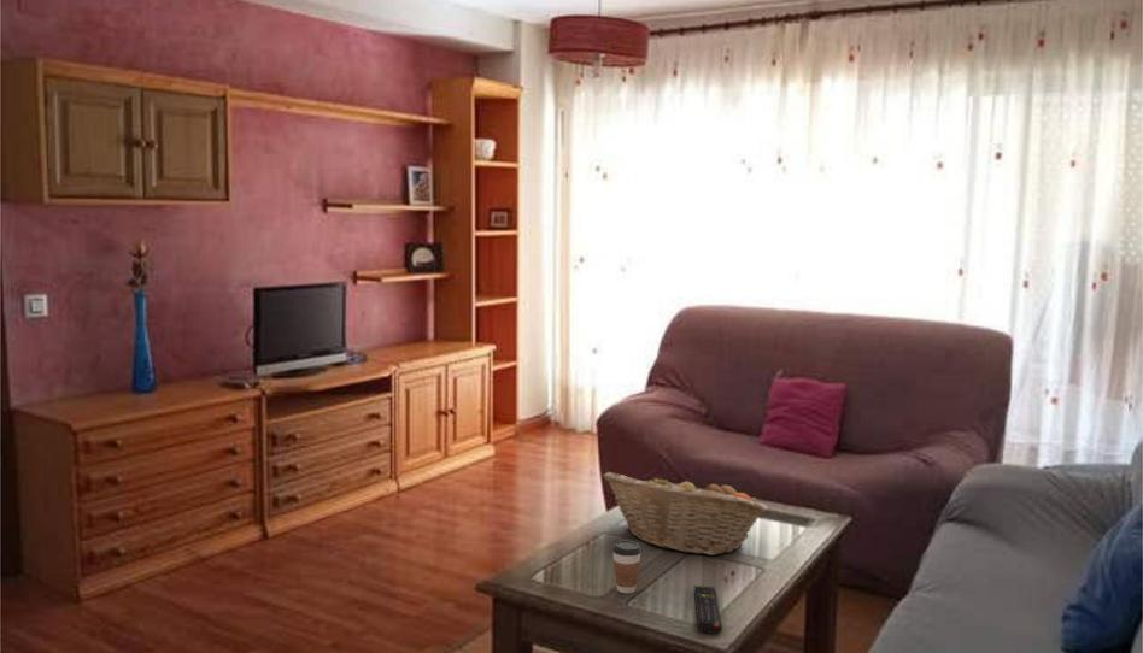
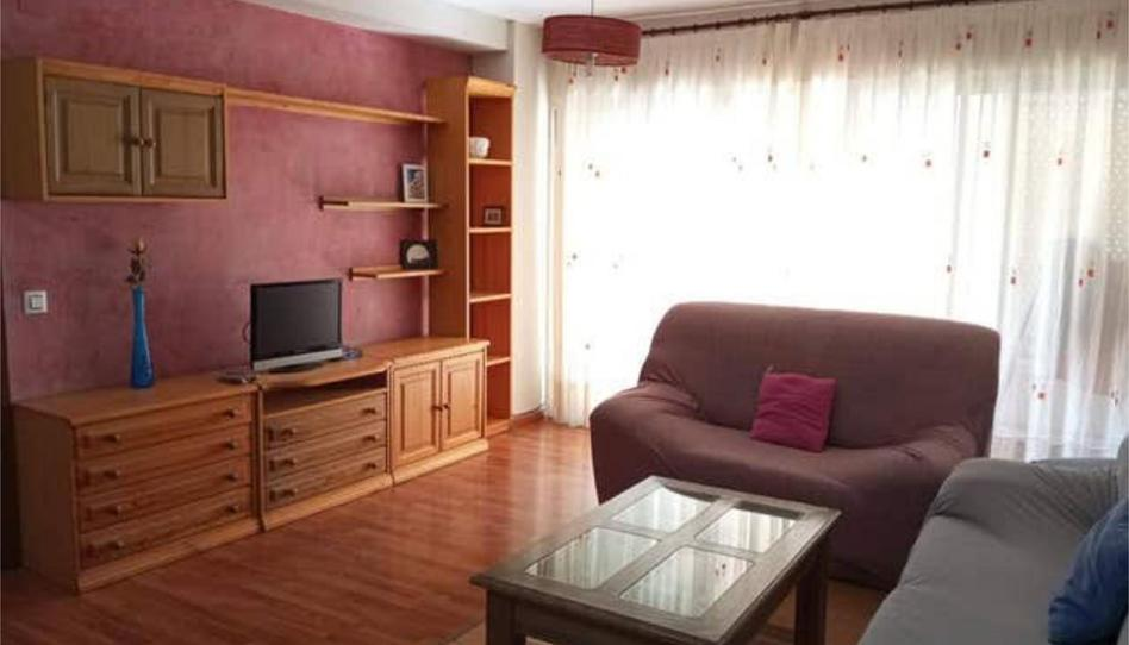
- coffee cup (626, 566)
- remote control (707, 607)
- fruit basket (682, 504)
